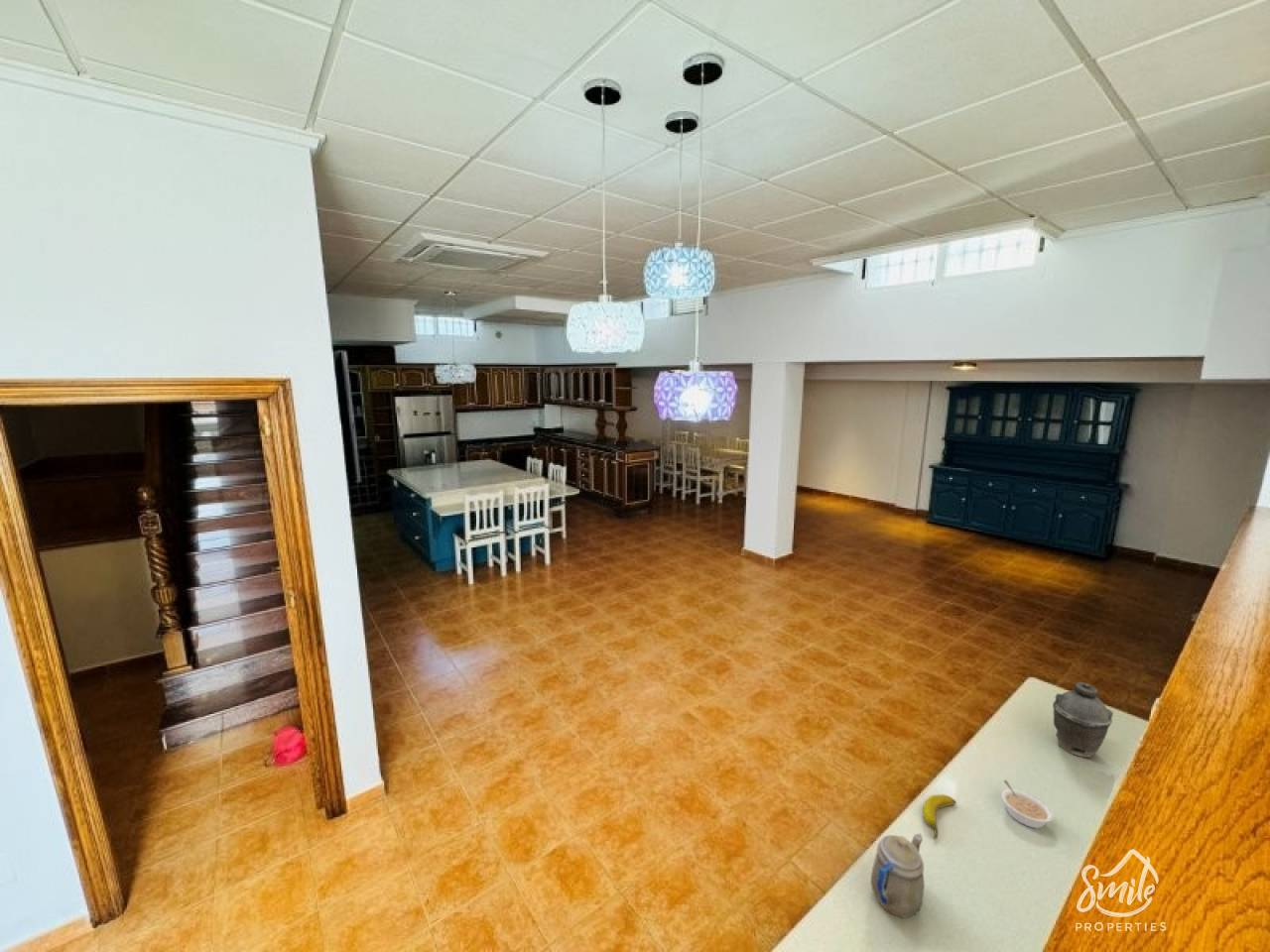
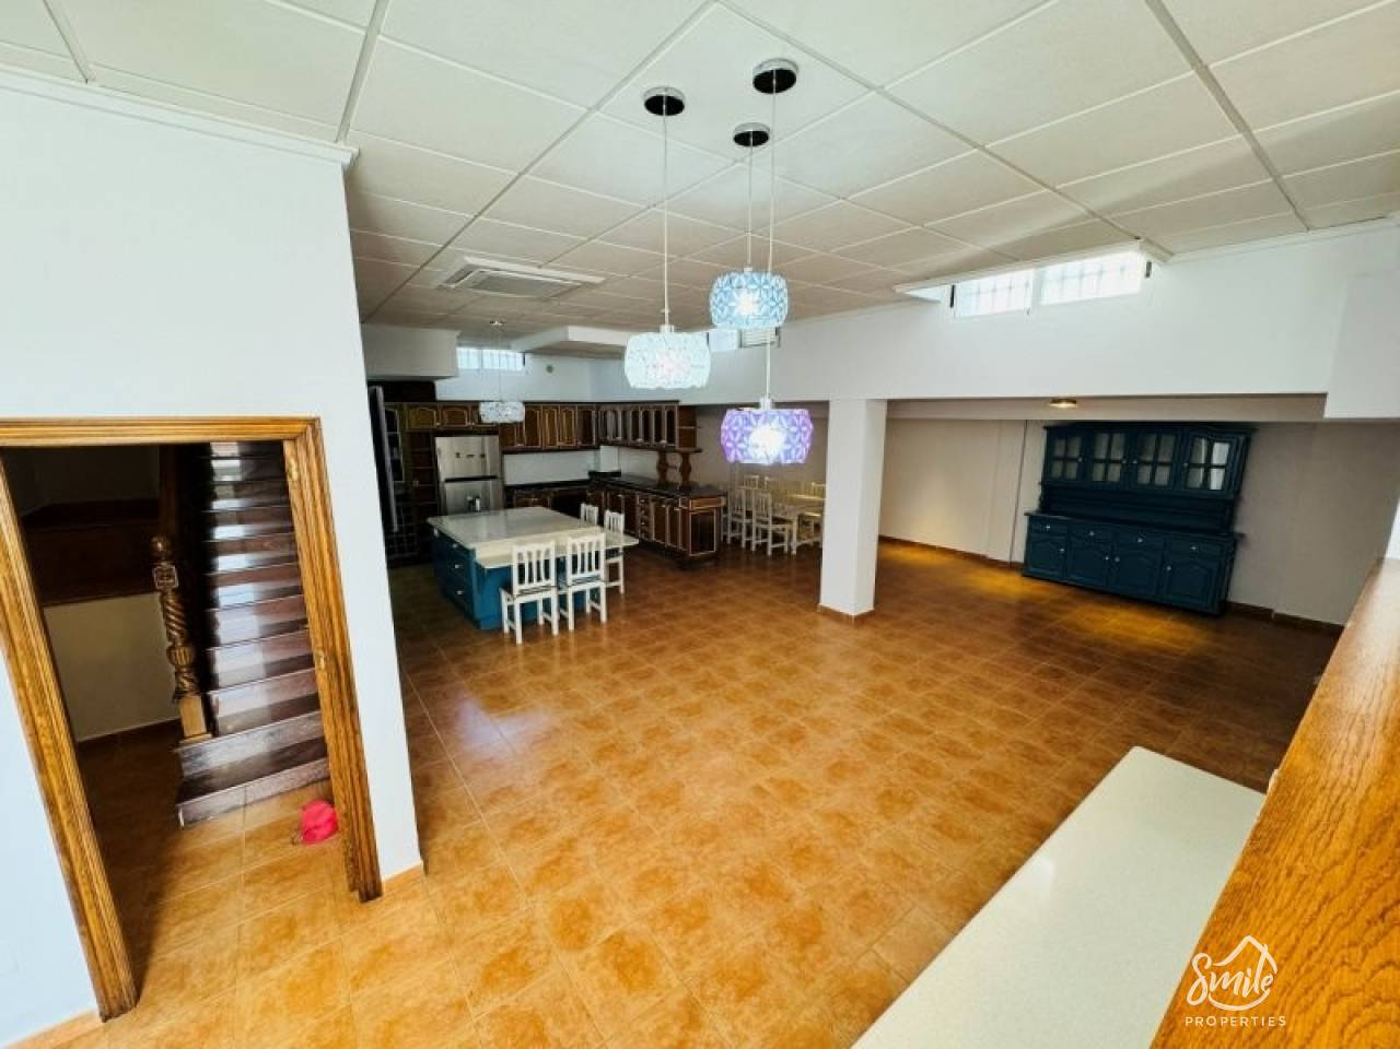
- teapot (898, 869)
- legume (1023, 808)
- kettle (1080, 716)
- banana (936, 810)
